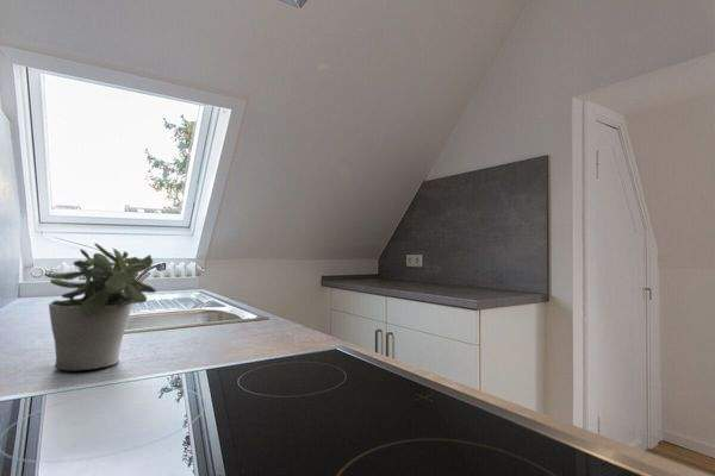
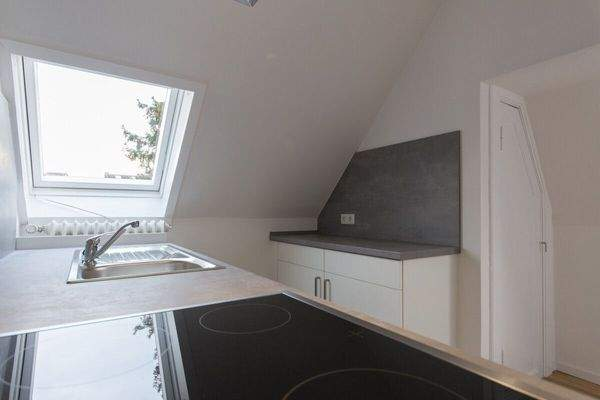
- potted plant (111, 302)
